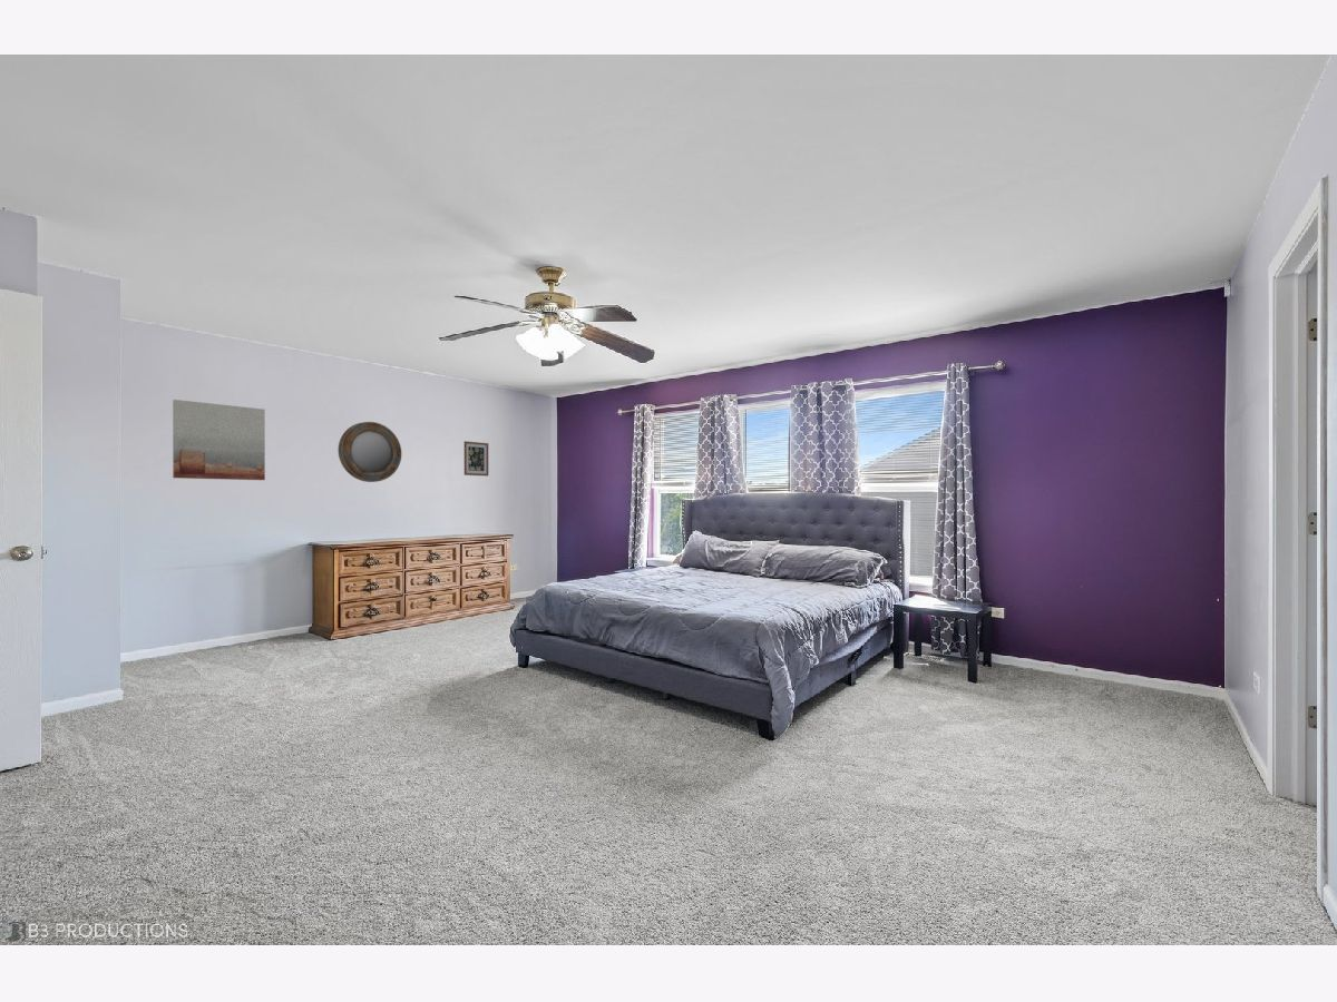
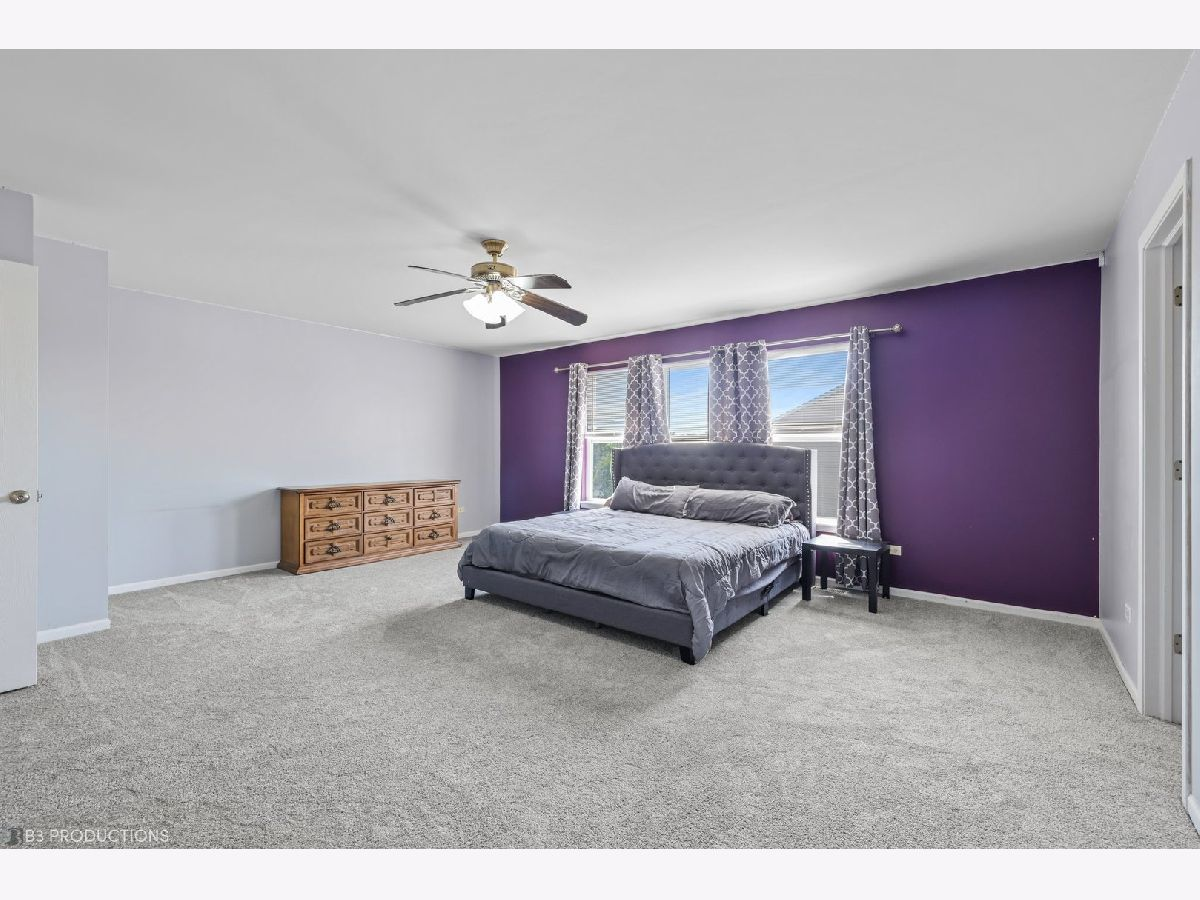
- wall art (476, 459)
- home mirror (371, 451)
- wall art (221, 441)
